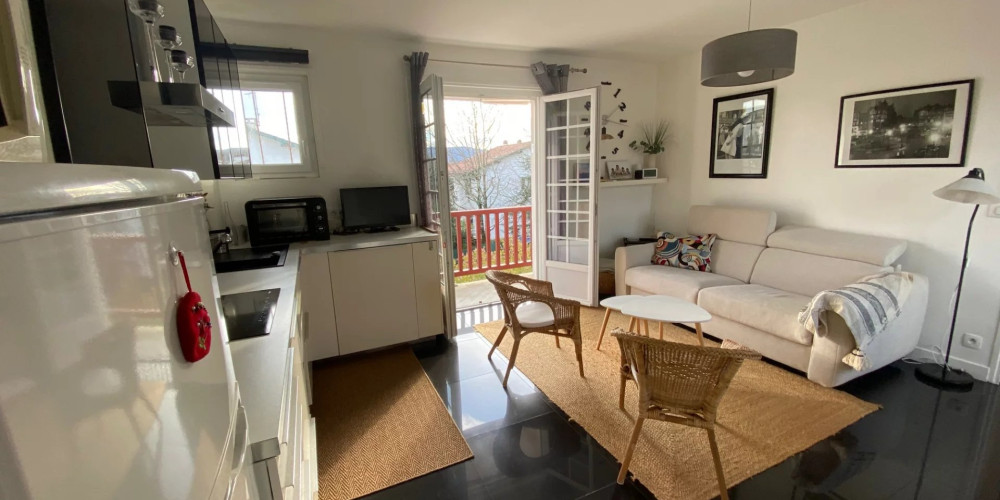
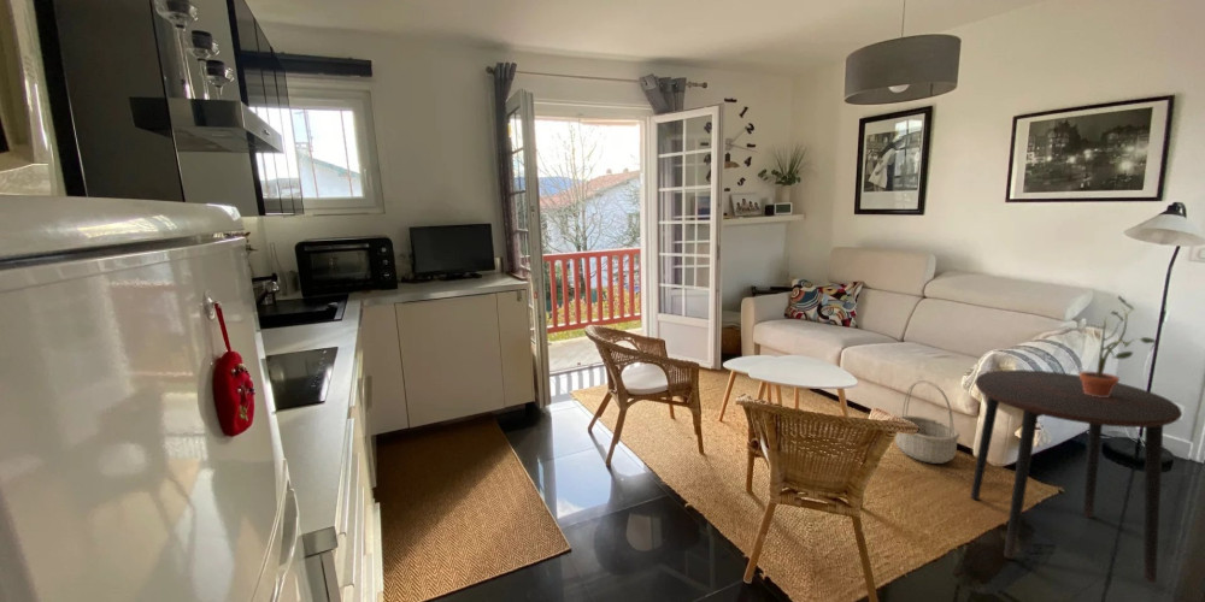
+ basket (925, 418)
+ potted plant (1106, 347)
+ side table (1086, 465)
